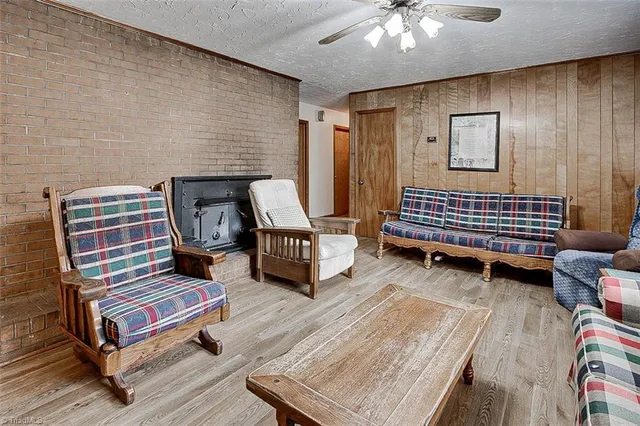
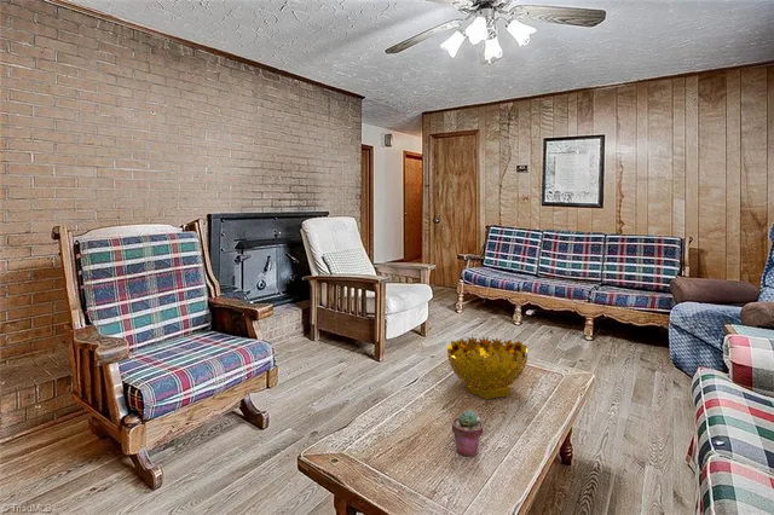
+ decorative bowl (486, 365)
+ potted succulent (467, 430)
